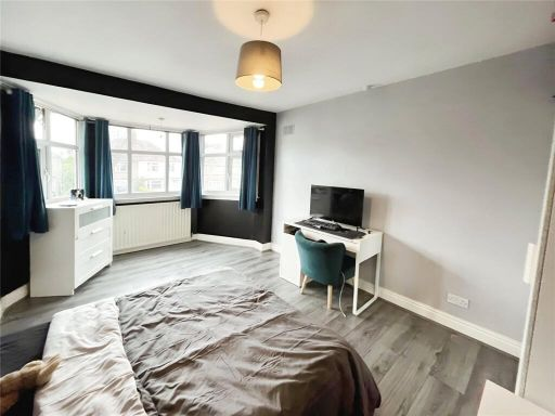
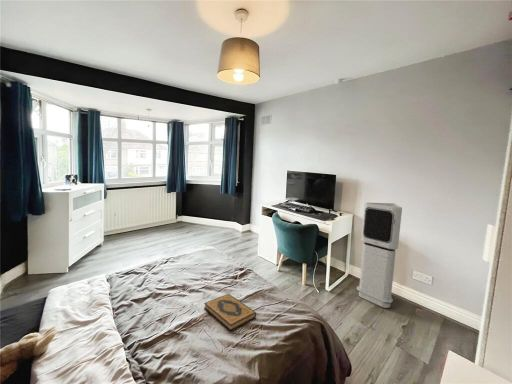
+ hardback book (229, 310)
+ air purifier (382, 251)
